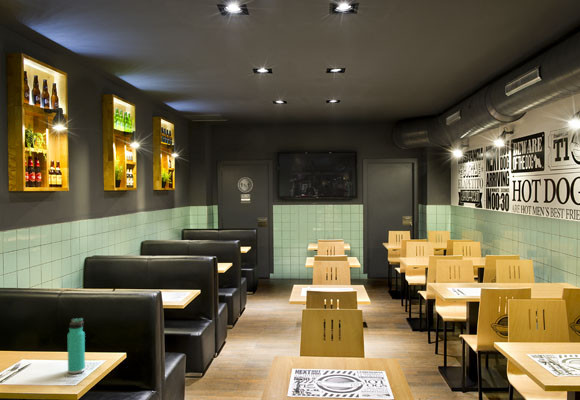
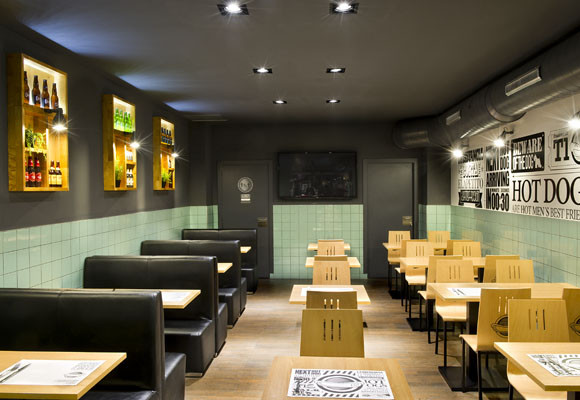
- thermos bottle (76, 344)
